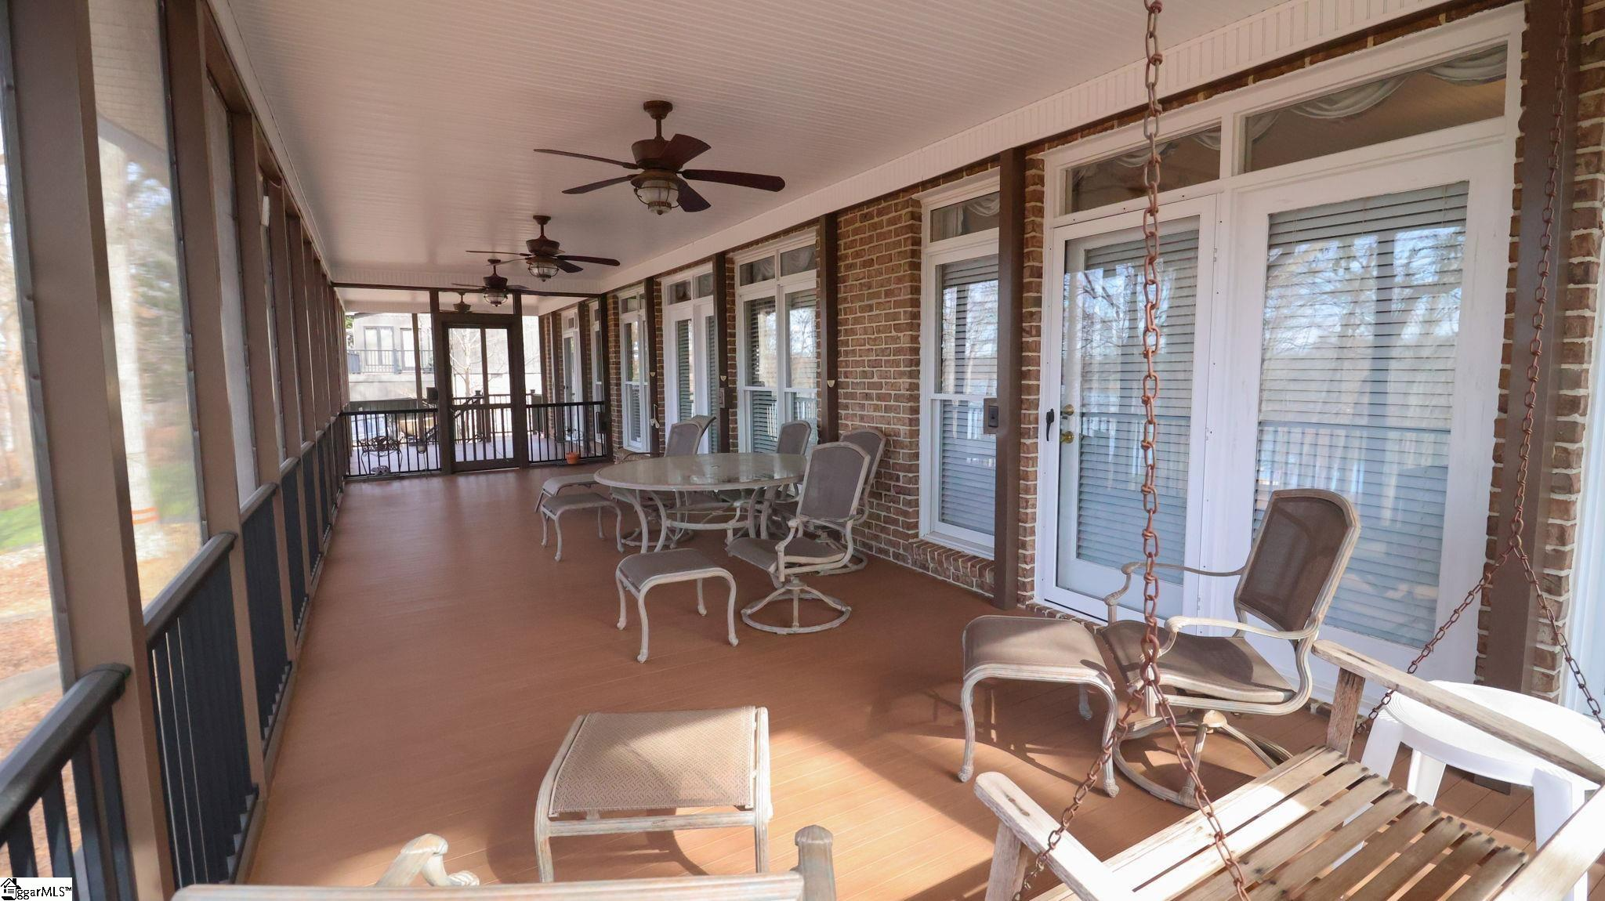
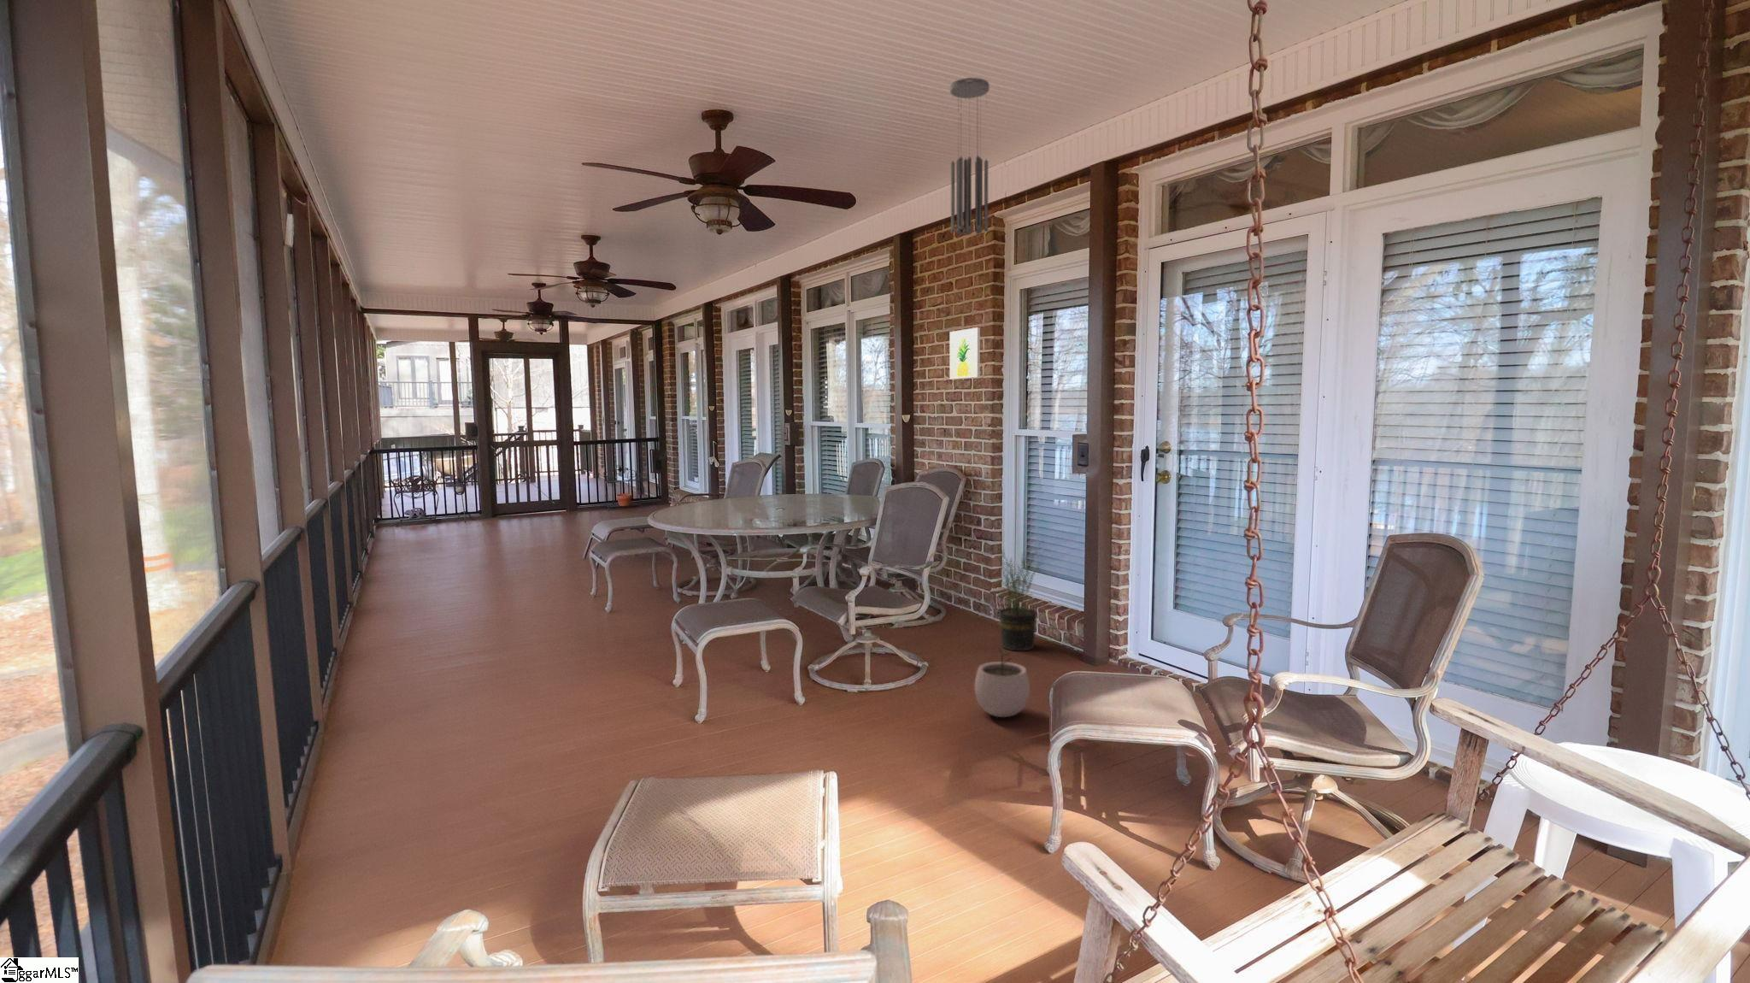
+ wind chime (969, 159)
+ wall art (964, 353)
+ potted plant (1018, 594)
+ plant pot (1001, 681)
